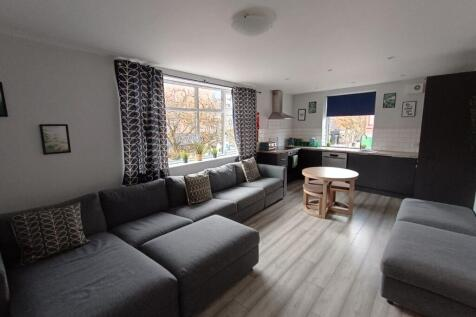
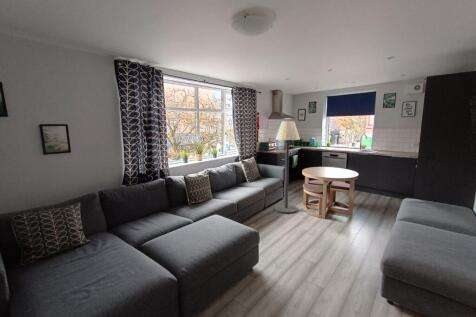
+ floor lamp (287, 166)
